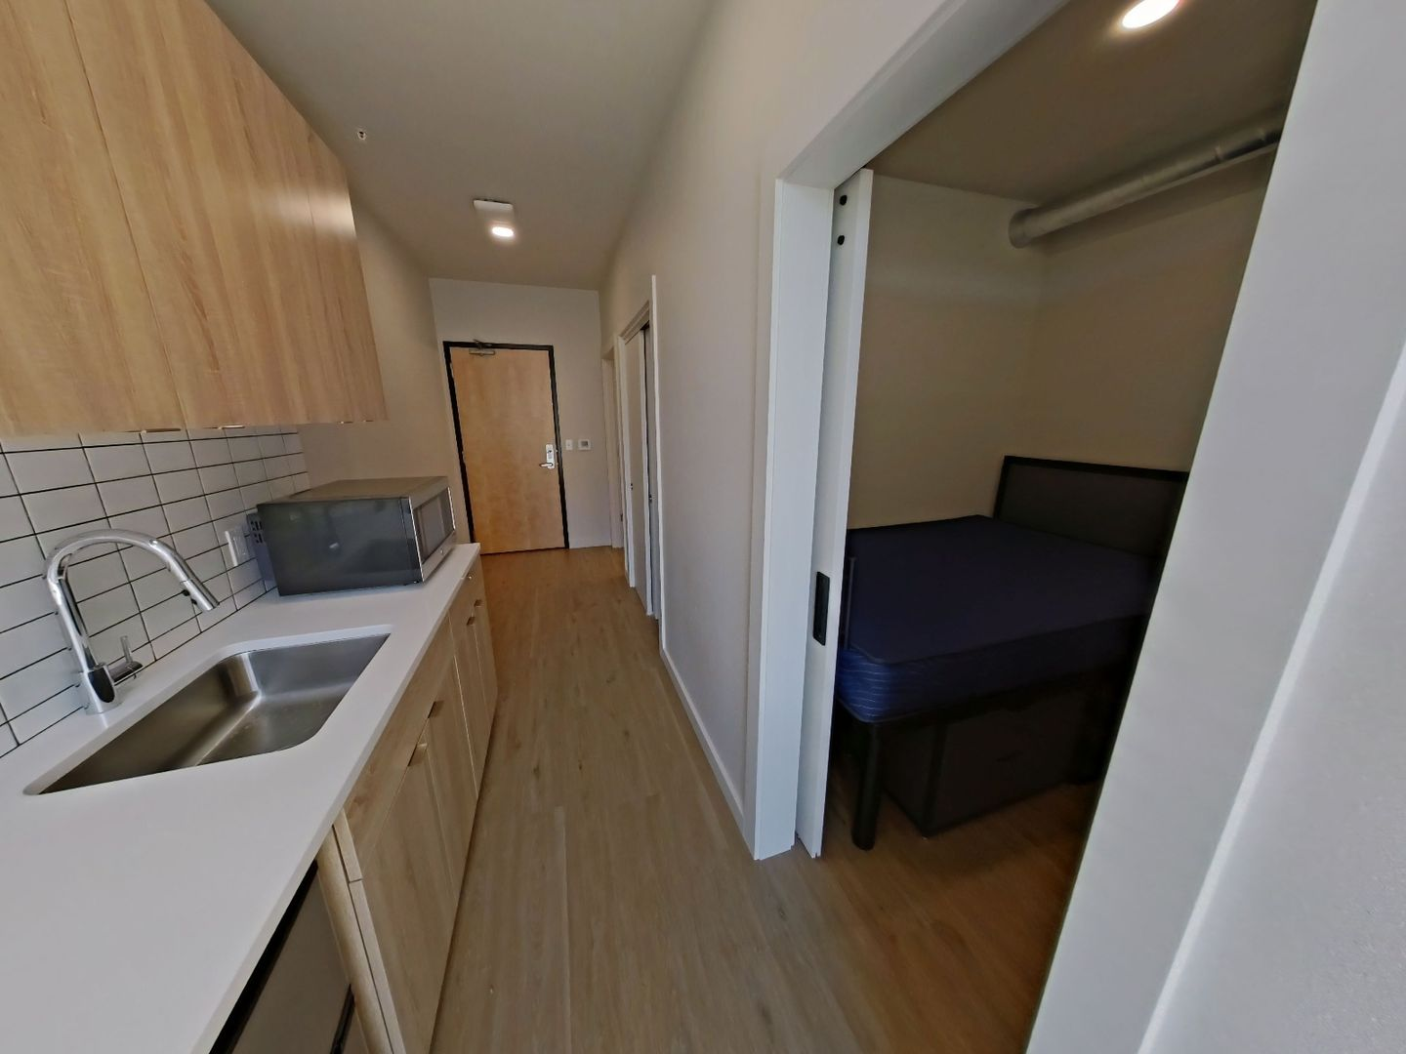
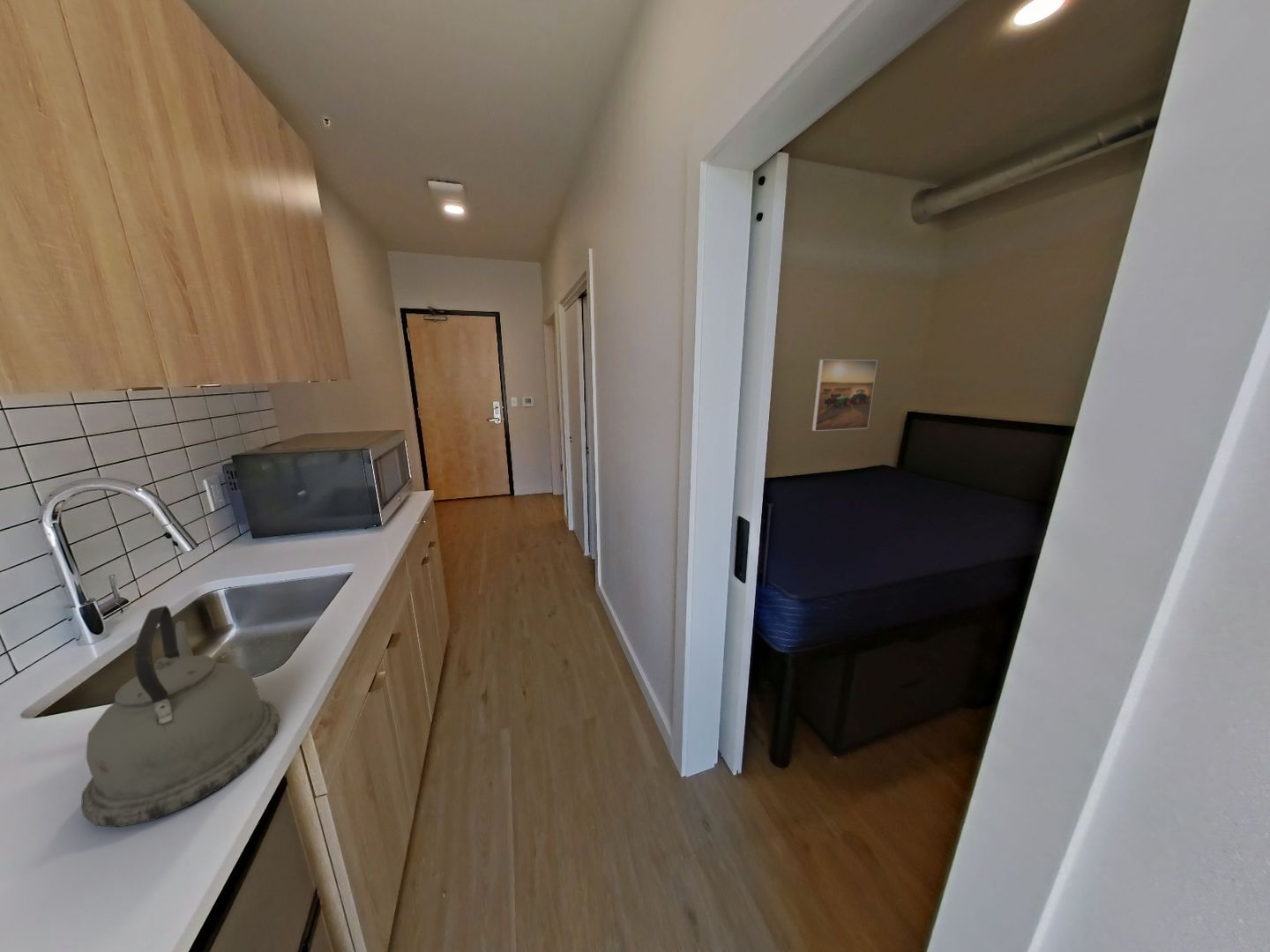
+ kettle (168, 690)
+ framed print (844, 395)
